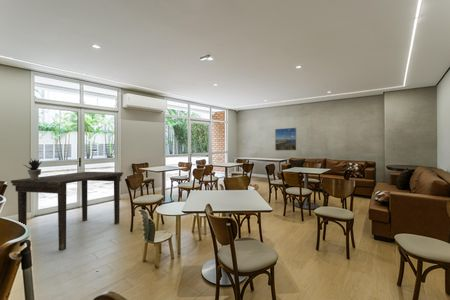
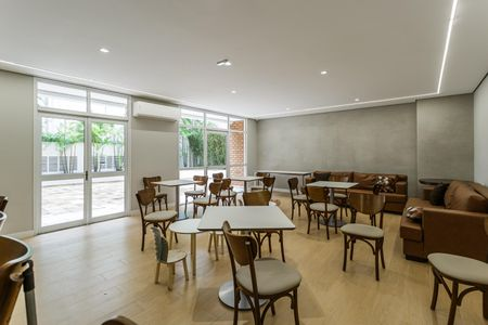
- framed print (285, 139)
- dining table (82, 204)
- potted plant (35, 168)
